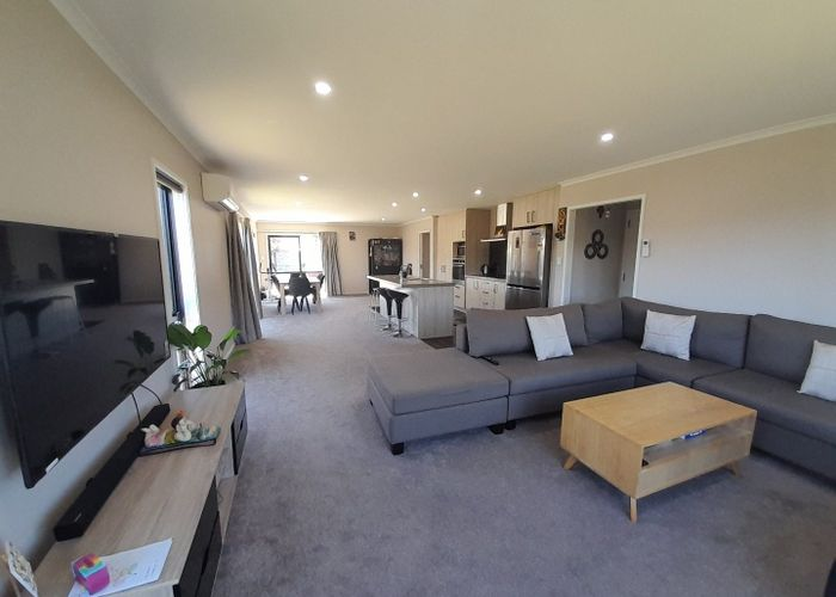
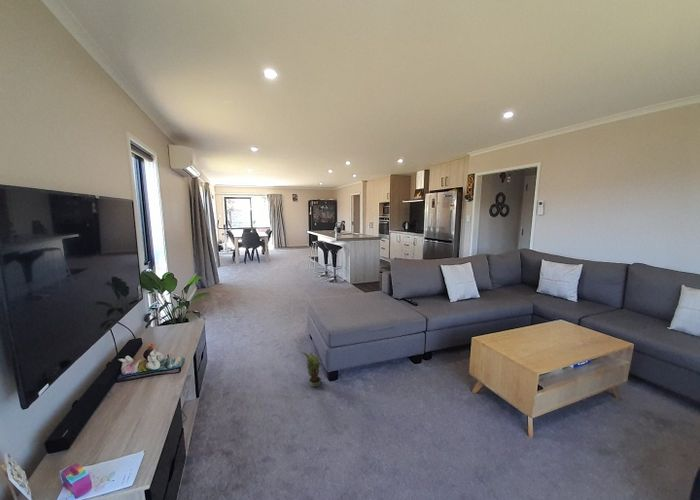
+ potted plant (311, 366)
